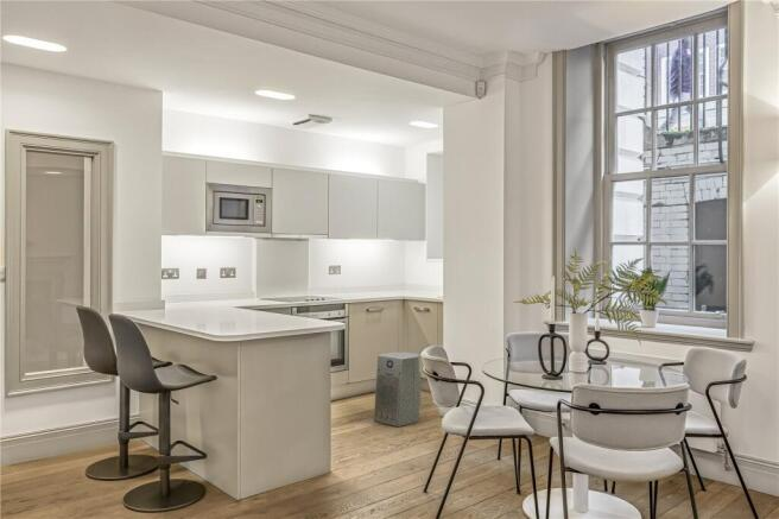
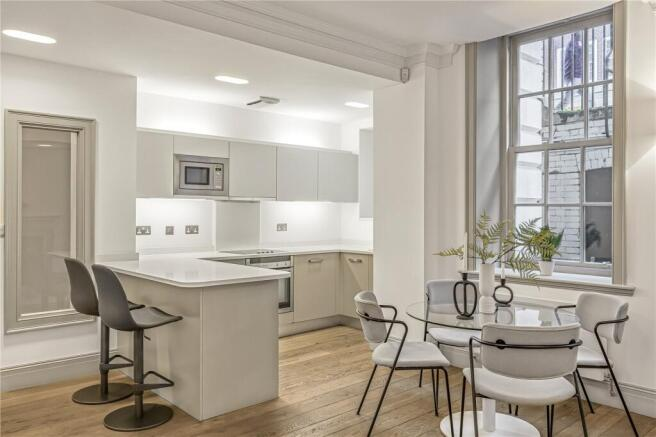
- fan (400, 387)
